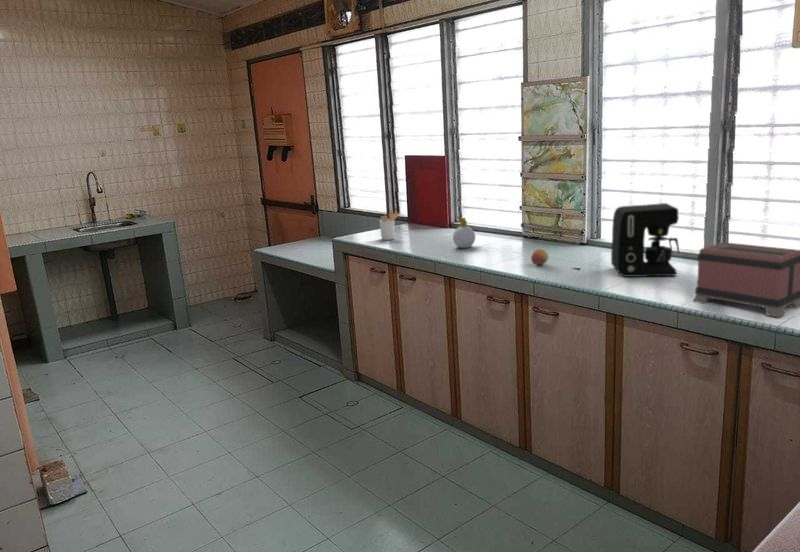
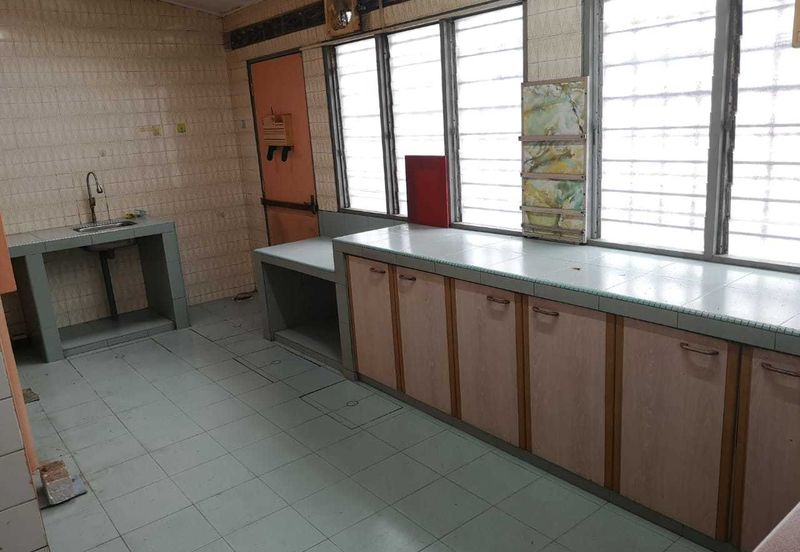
- utensil holder (390, 225)
- fruit (539, 256)
- soap bottle (463, 232)
- toaster (744, 276)
- coffee maker (648, 239)
